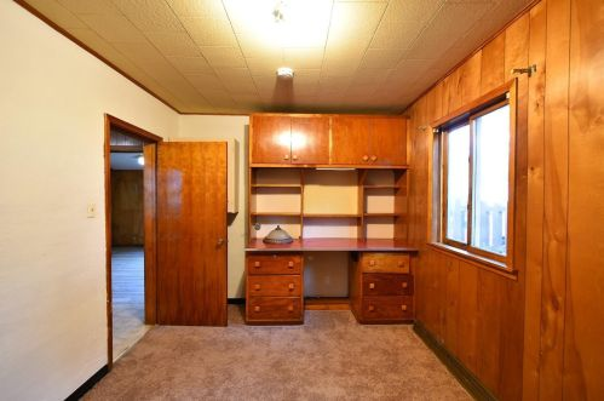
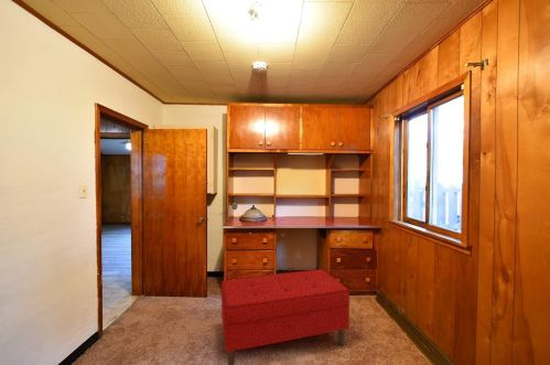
+ bench (282, 311)
